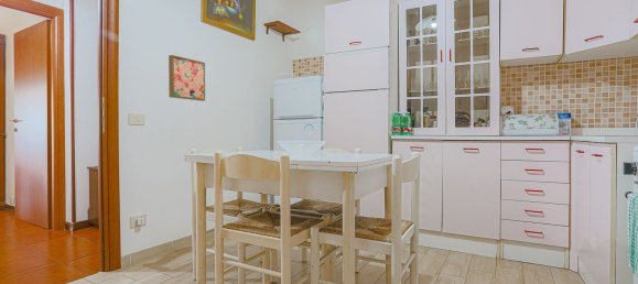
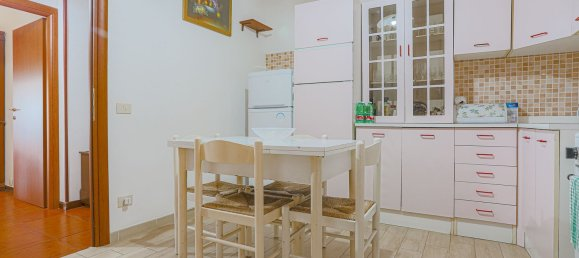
- wall art (187, 78)
